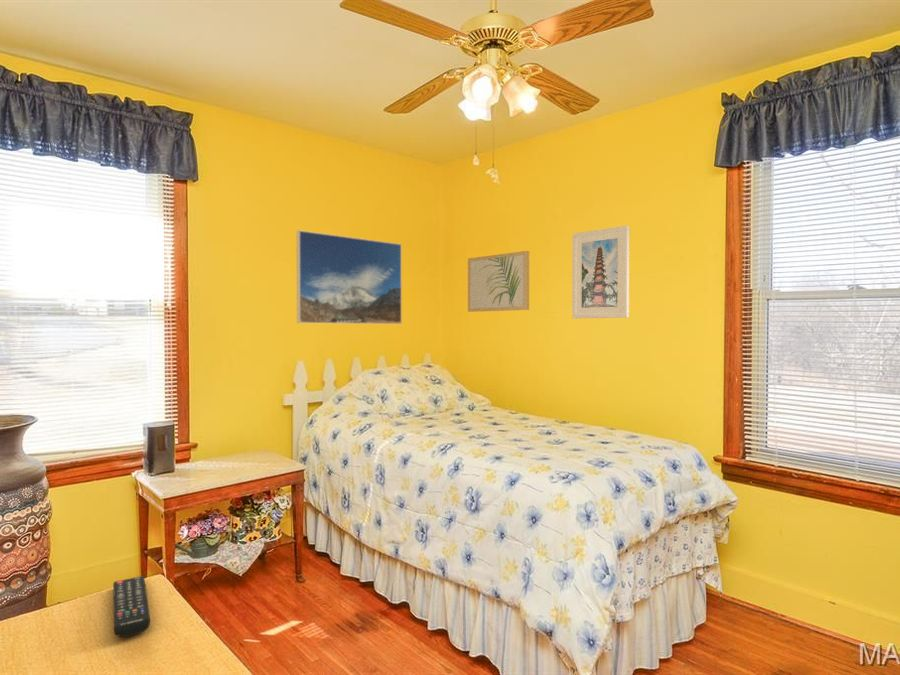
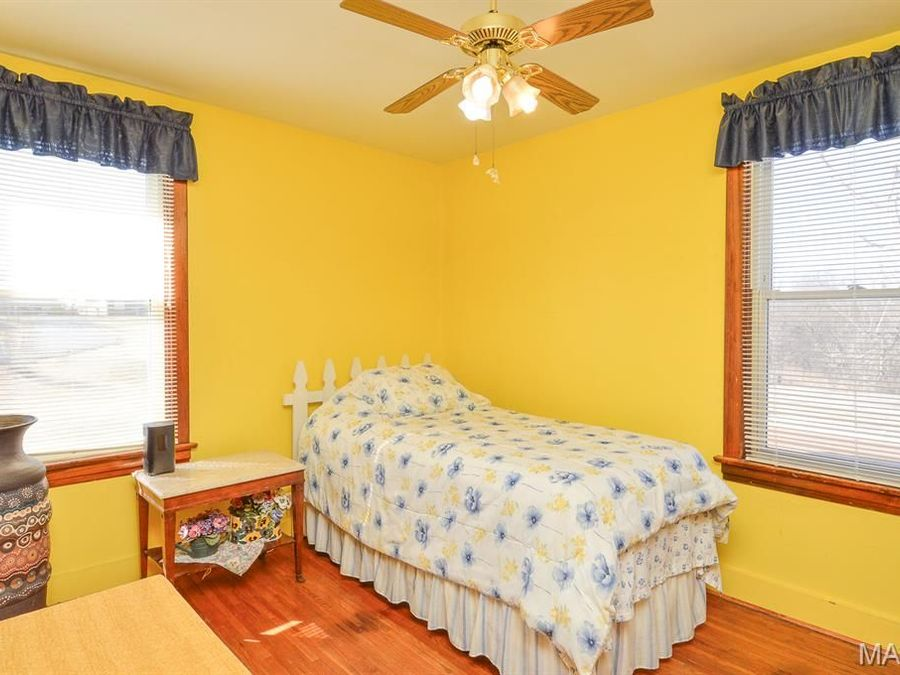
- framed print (599, 274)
- wall art (497, 282)
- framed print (352, 280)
- remote control (130, 603)
